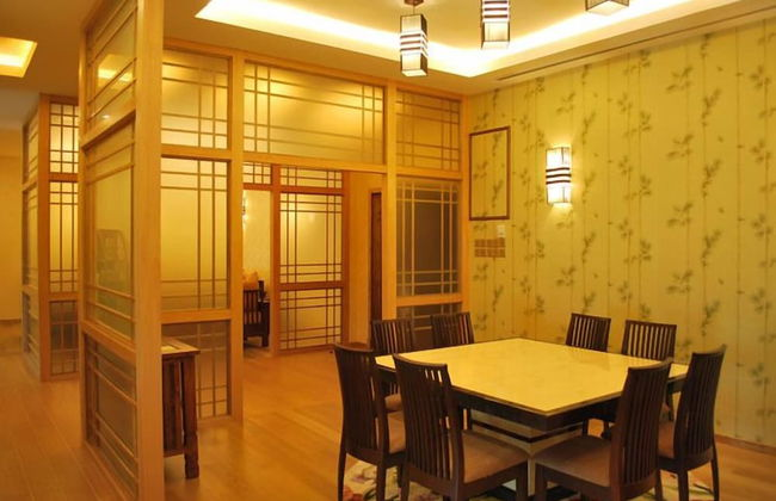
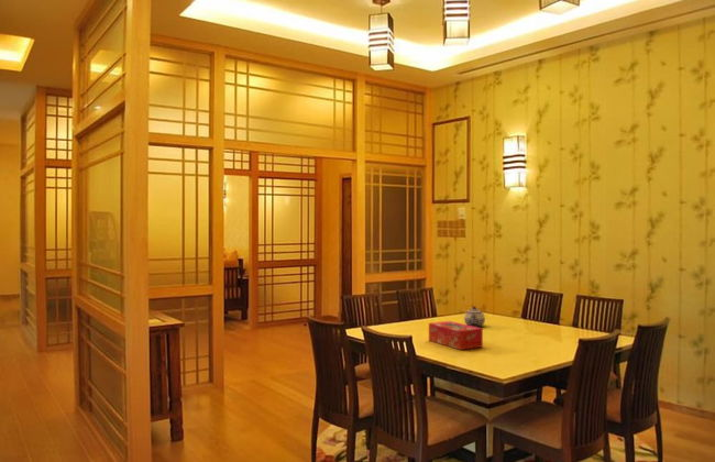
+ teapot (474, 316)
+ tissue box (454, 334)
